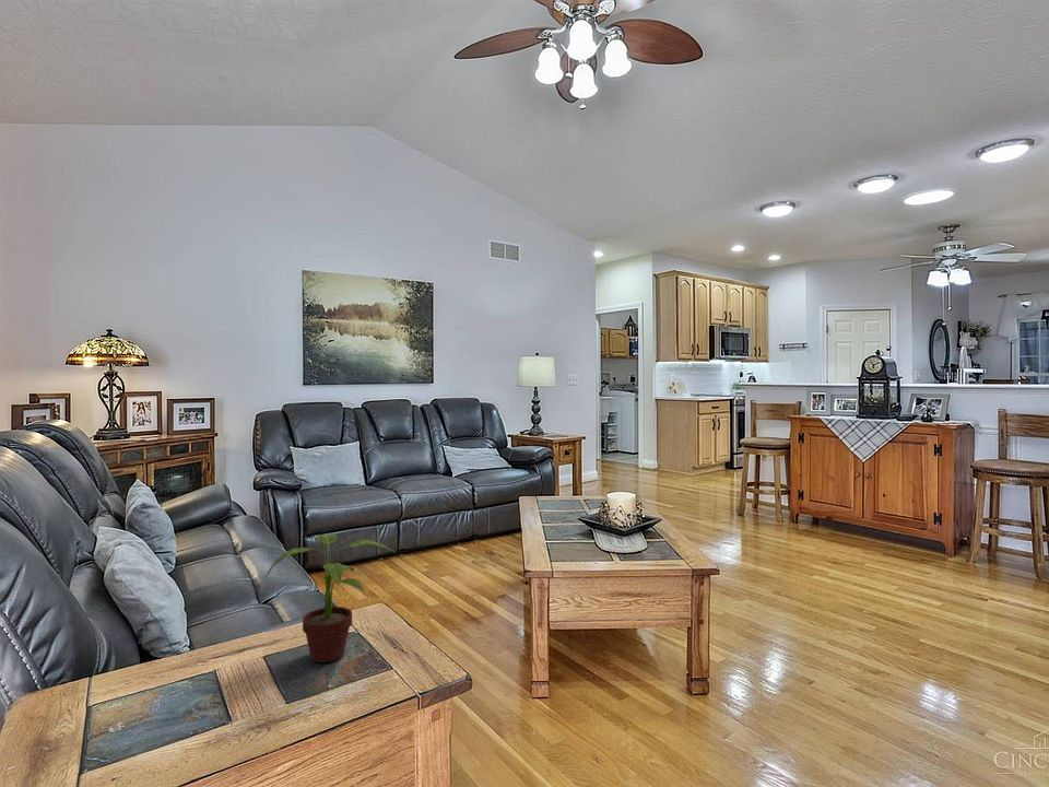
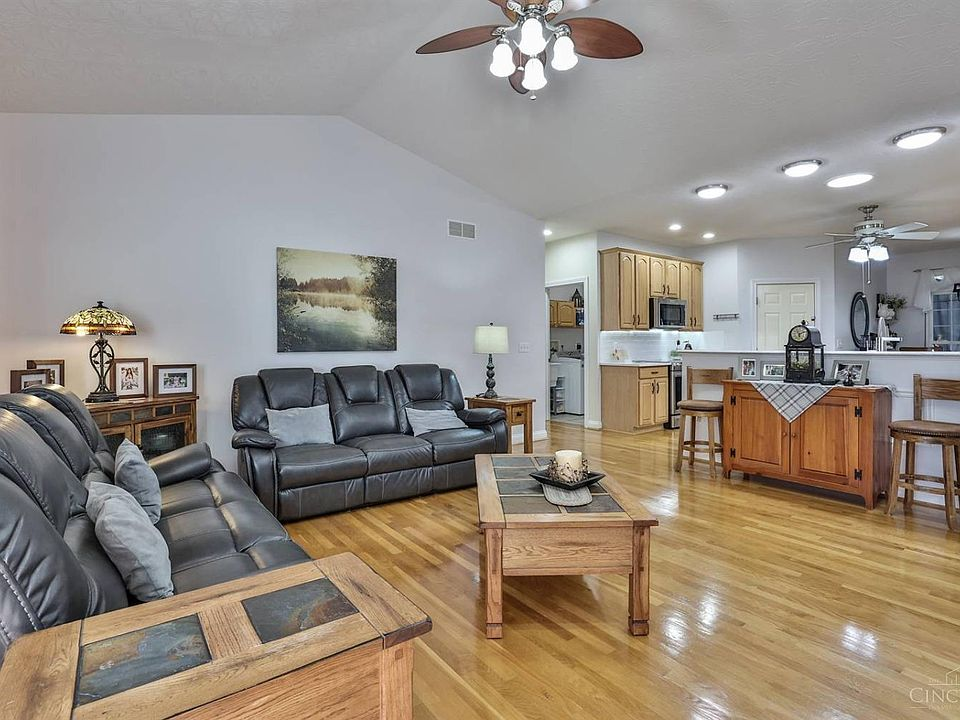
- potted plant (331, 597)
